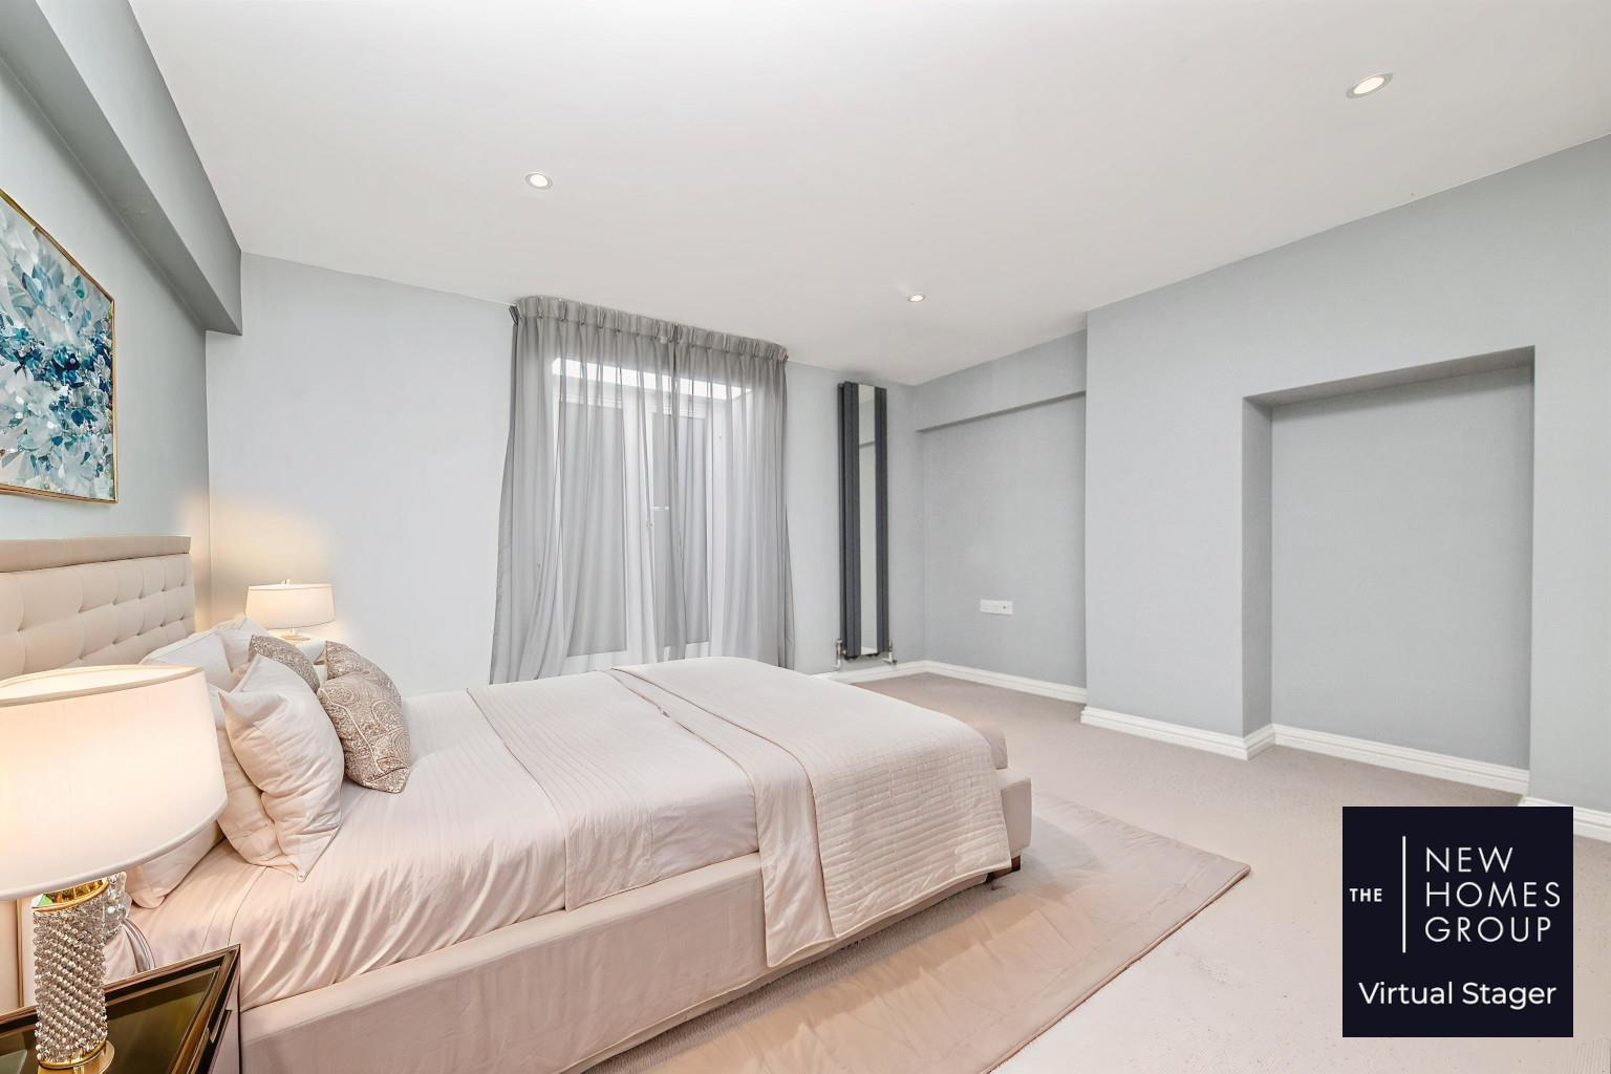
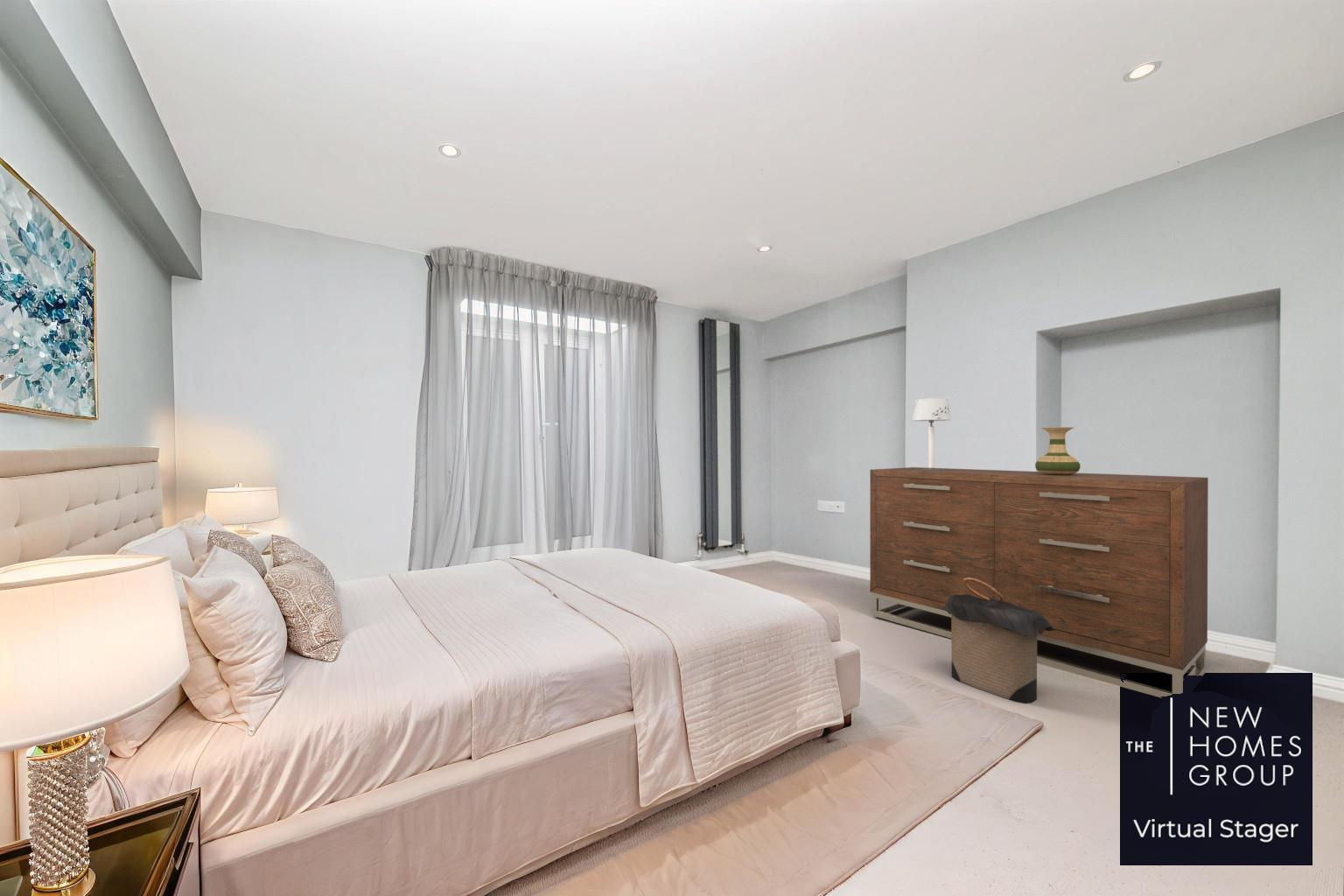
+ table lamp (931, 434)
+ dresser (1012, 556)
+ laundry hamper (995, 633)
+ vase (1057, 451)
